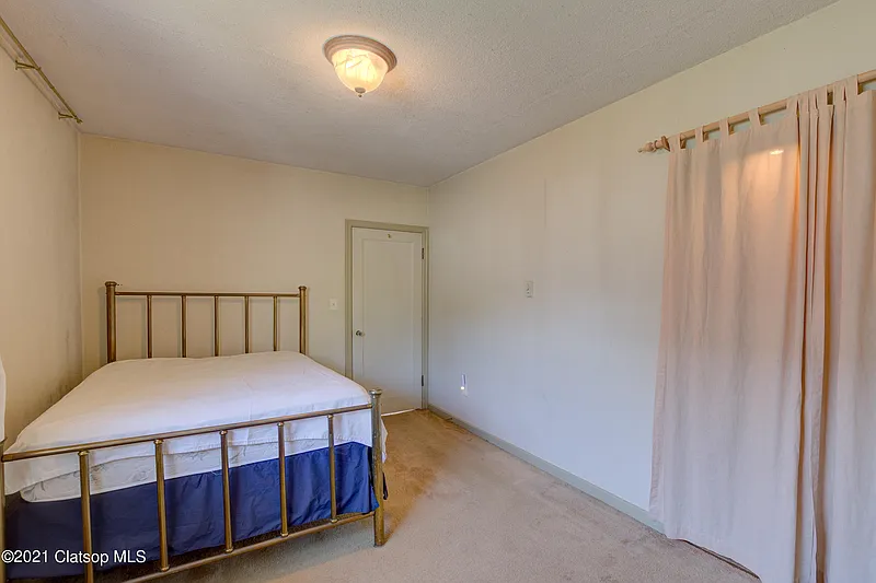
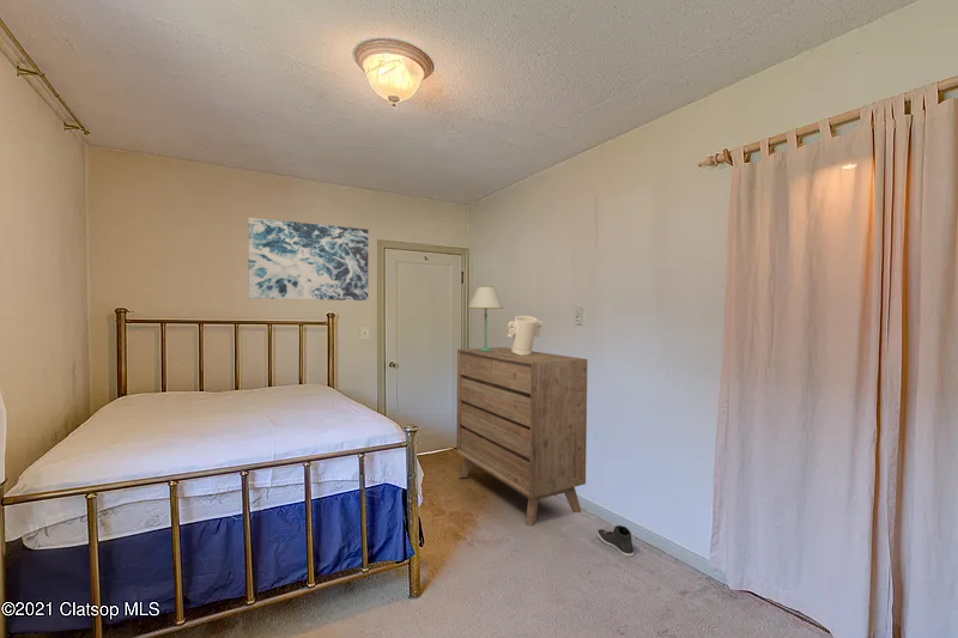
+ dresser (515, 423)
+ sneaker (614, 534)
+ wall art (311, 261)
+ decorative vase (523, 334)
+ table lamp (485, 318)
